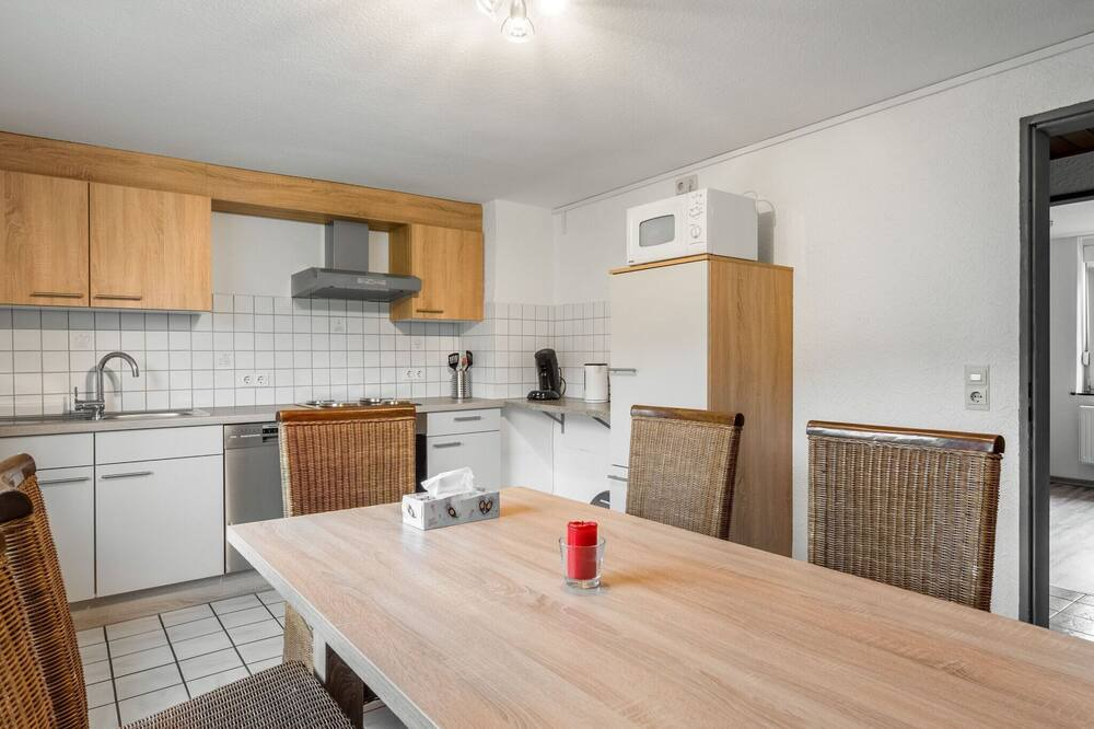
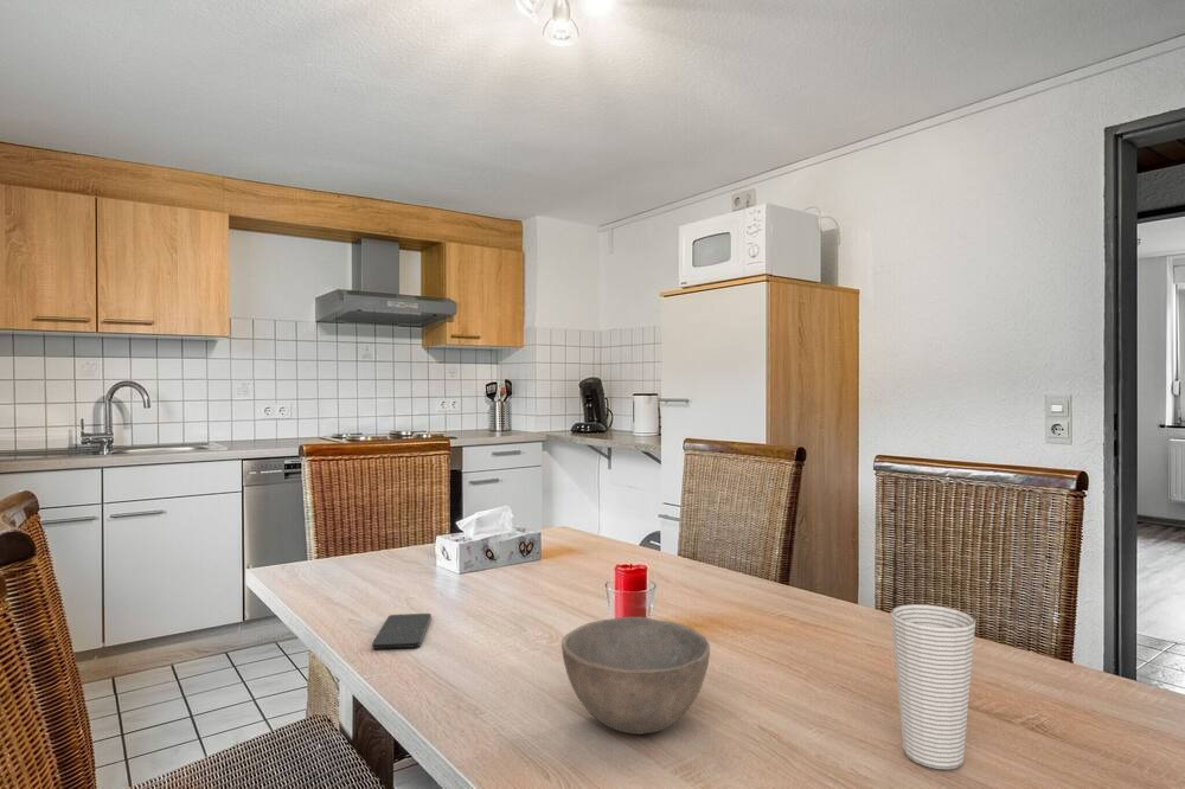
+ cup (933, 685)
+ smartphone (403, 629)
+ bowl (635, 680)
